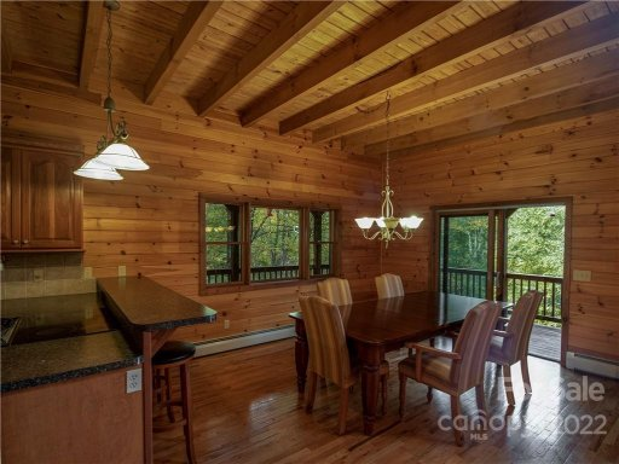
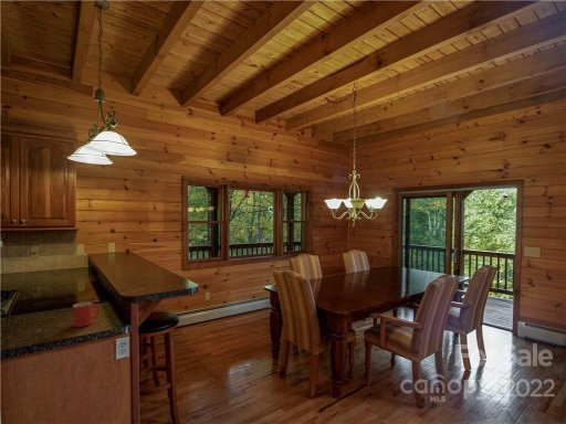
+ mug (86, 314)
